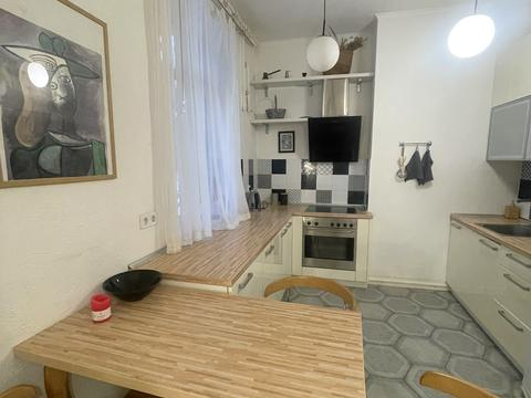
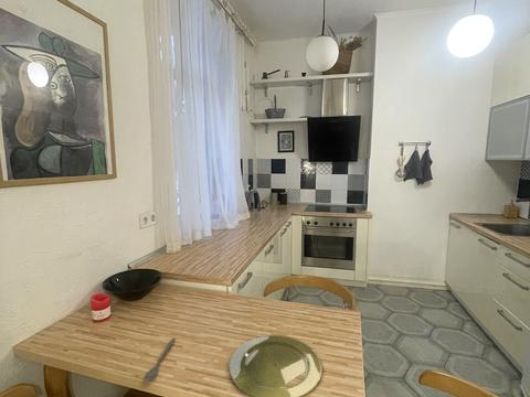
+ plate (275, 363)
+ spoon (161, 357)
